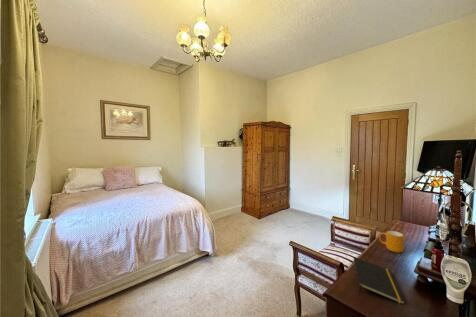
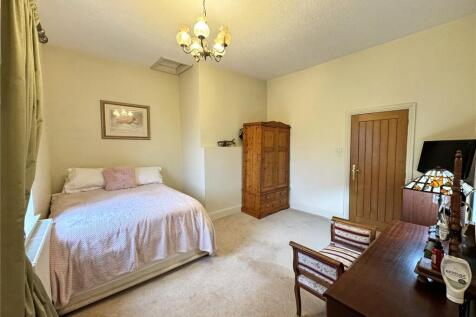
- mug (390, 240)
- notepad (375, 277)
